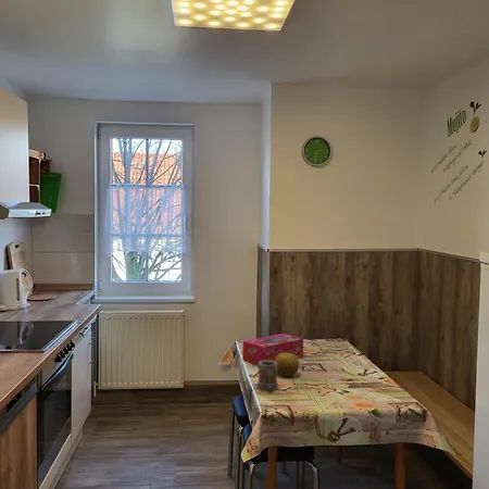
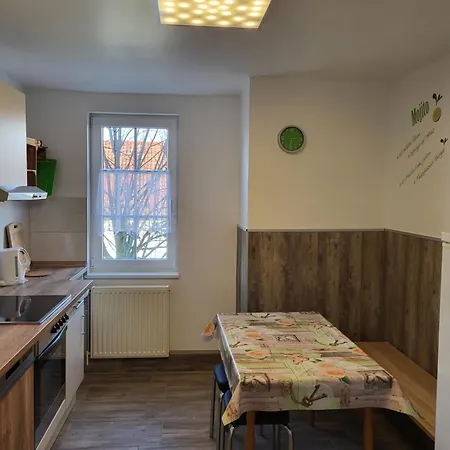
- tissue box (273, 349)
- mug (267, 376)
- fruit (286, 364)
